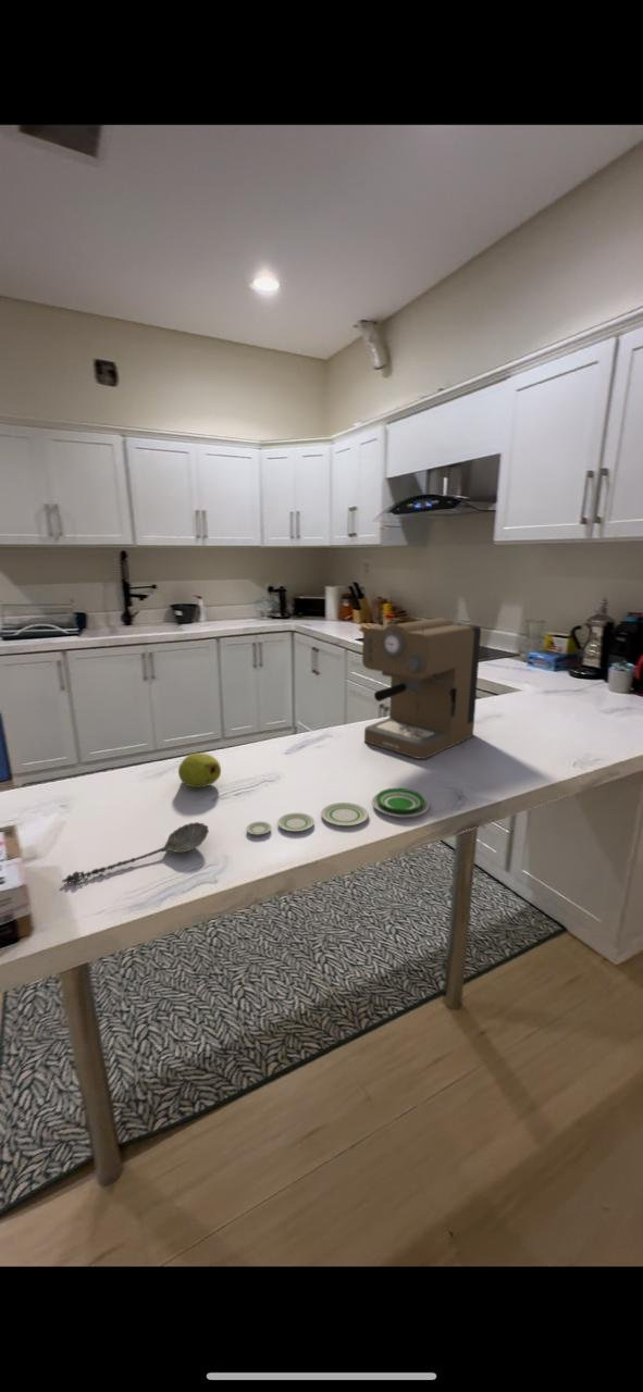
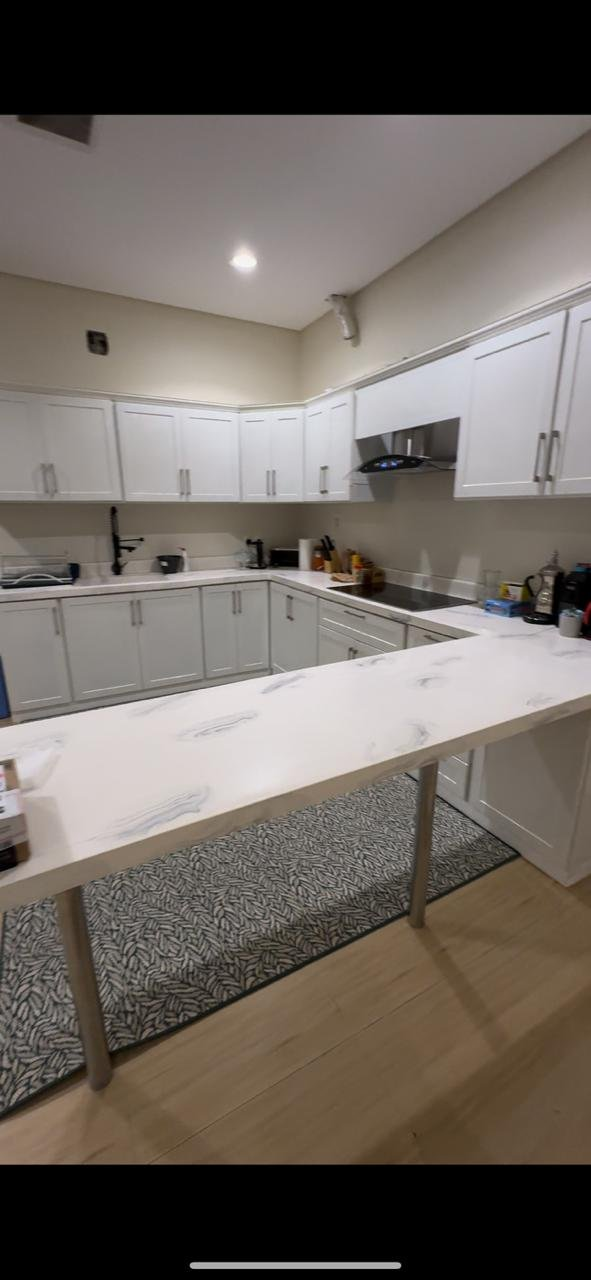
- spoon (140, 856)
- coffee maker (422, 683)
- fruit (198, 767)
- plate (341, 811)
